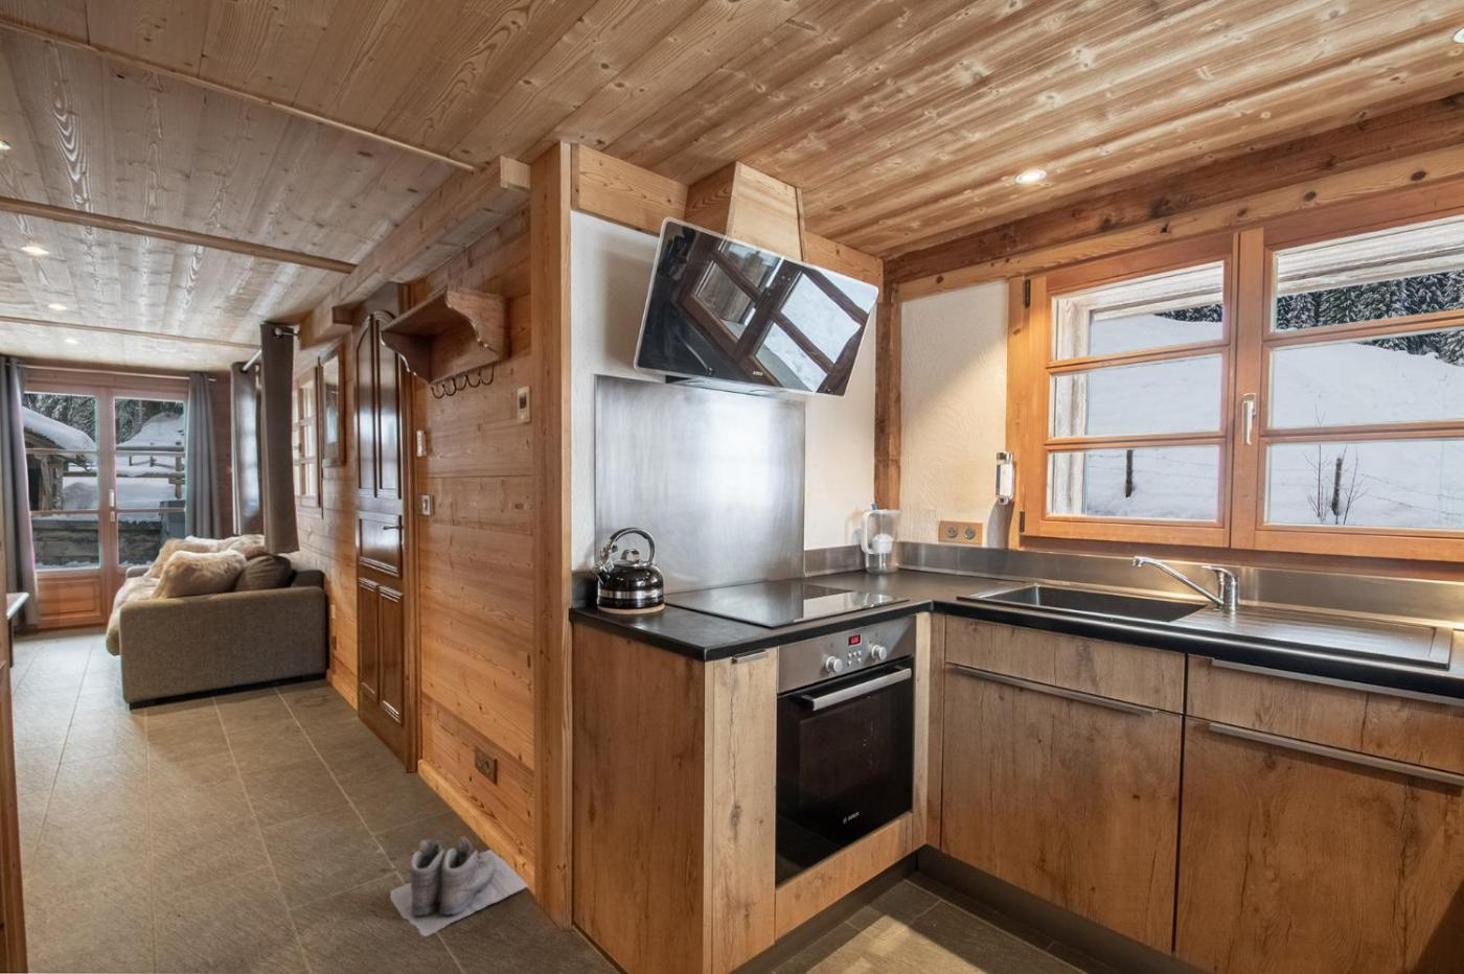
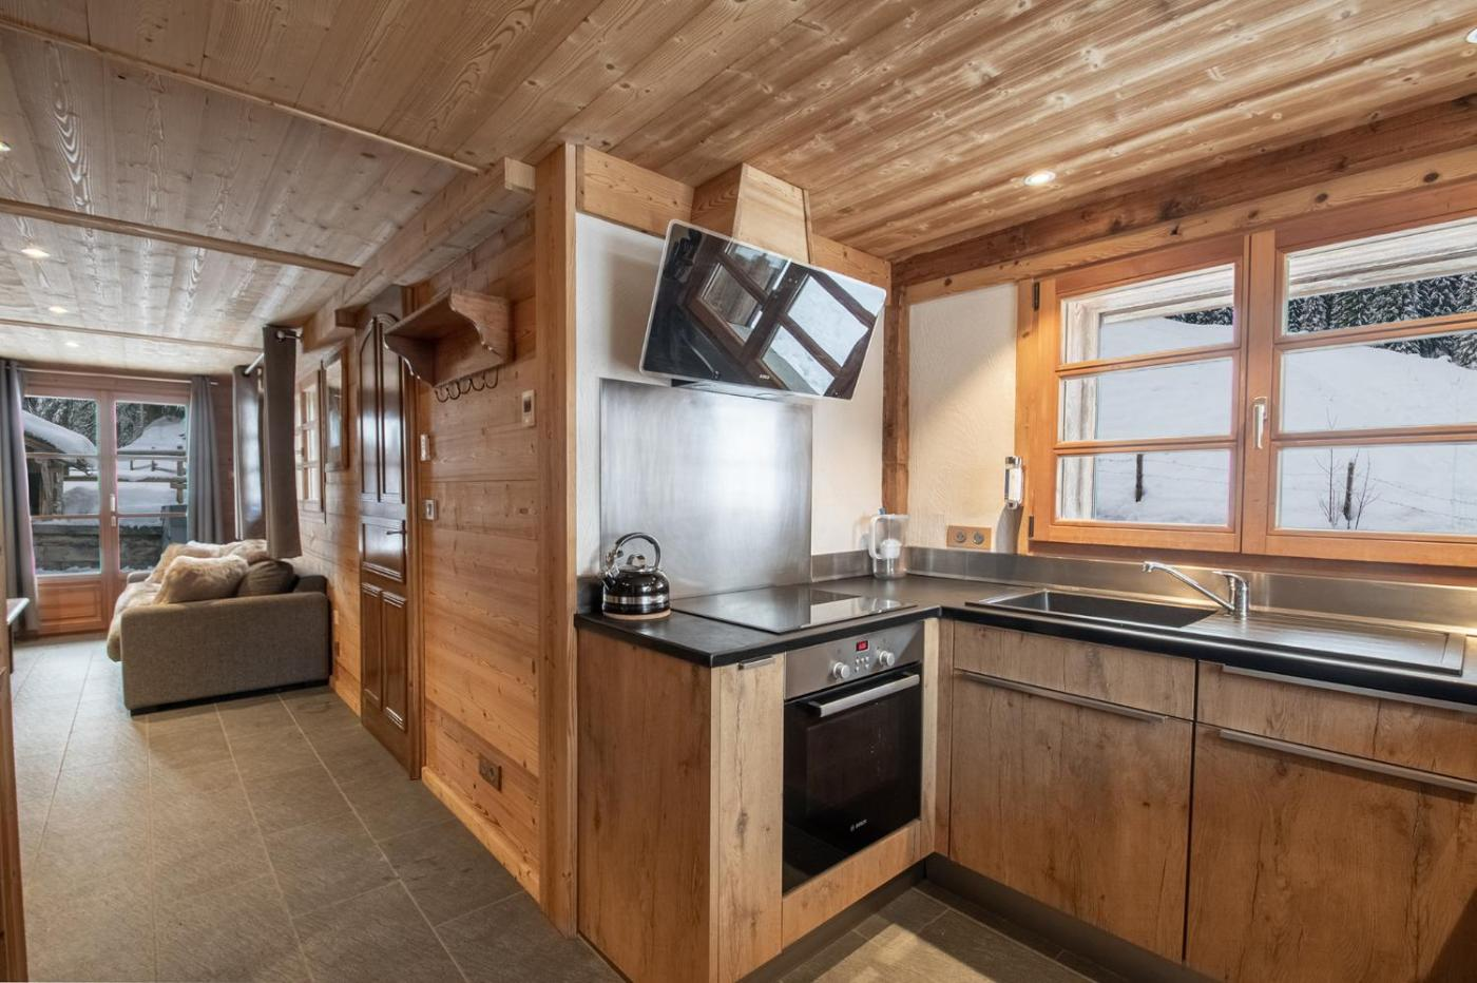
- boots (457, 862)
